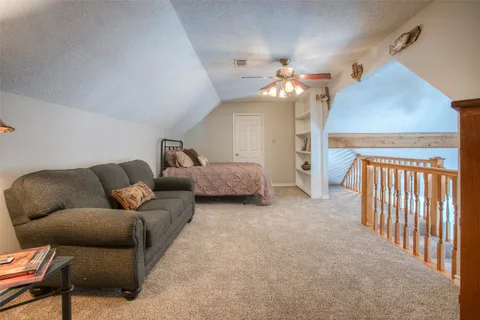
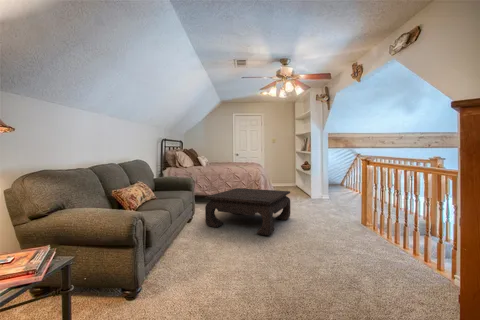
+ coffee table (250, 207)
